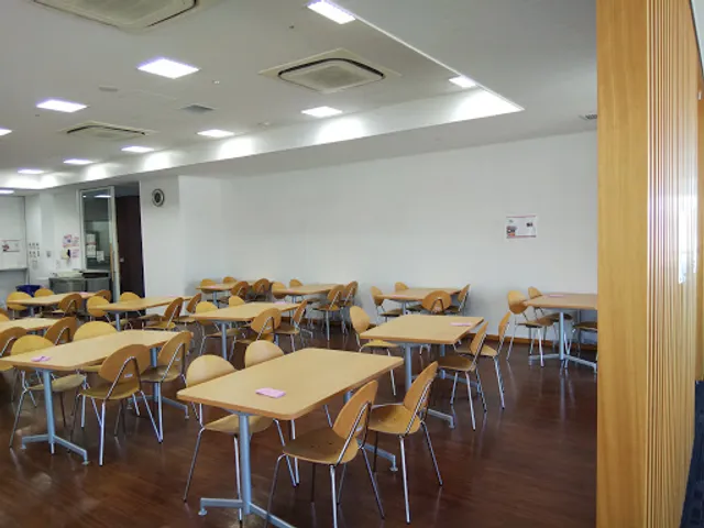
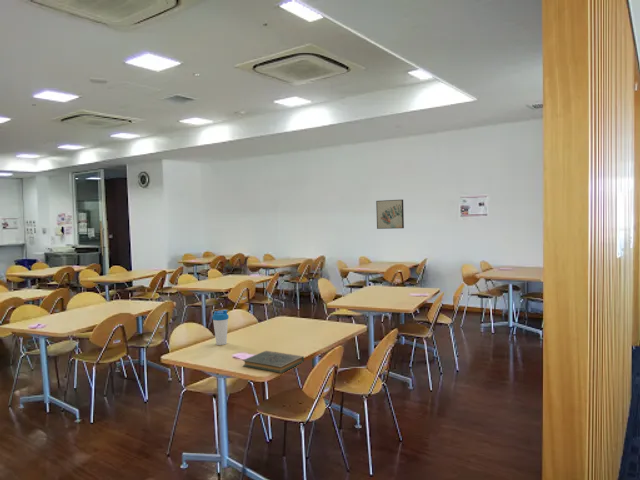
+ wall art (389, 214)
+ water bottle (220, 327)
+ book (273, 361)
